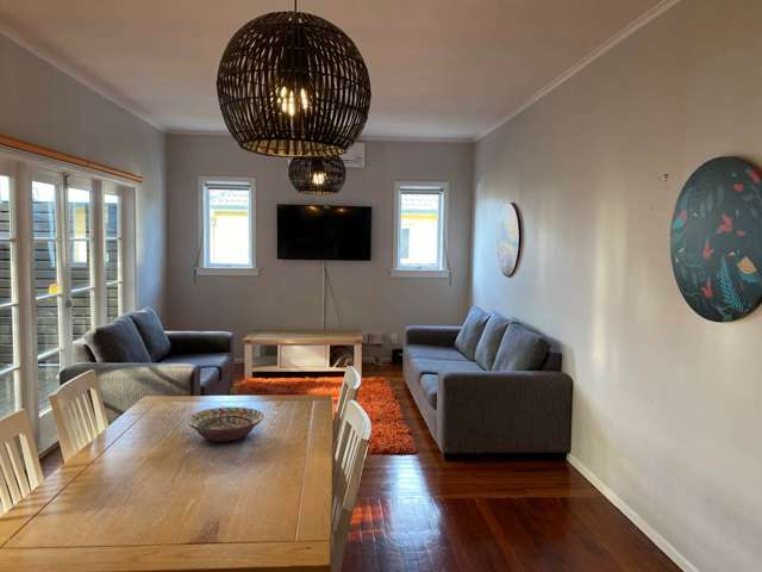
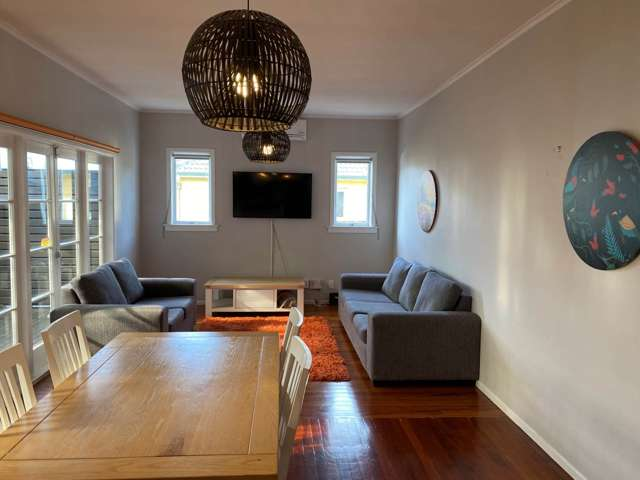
- decorative bowl (225, 427)
